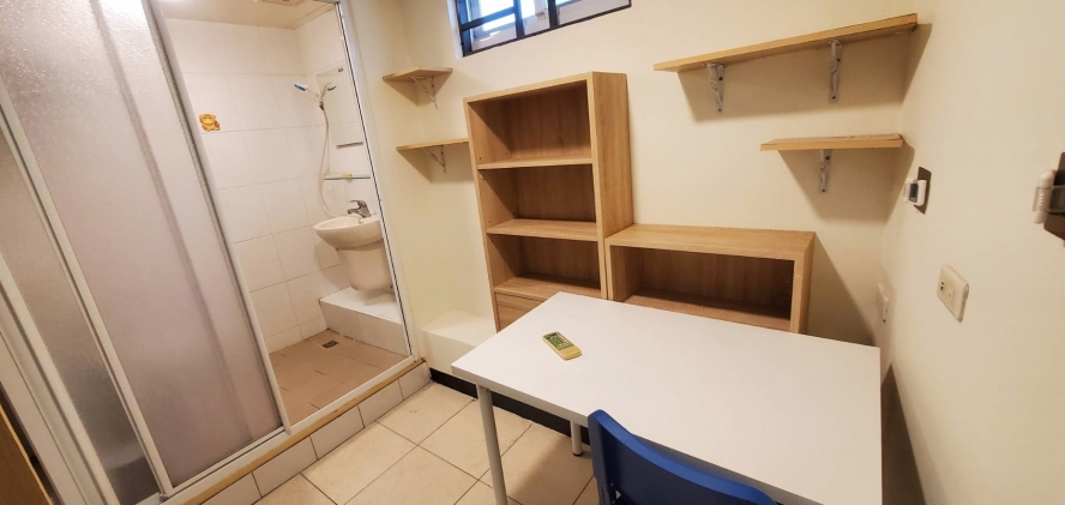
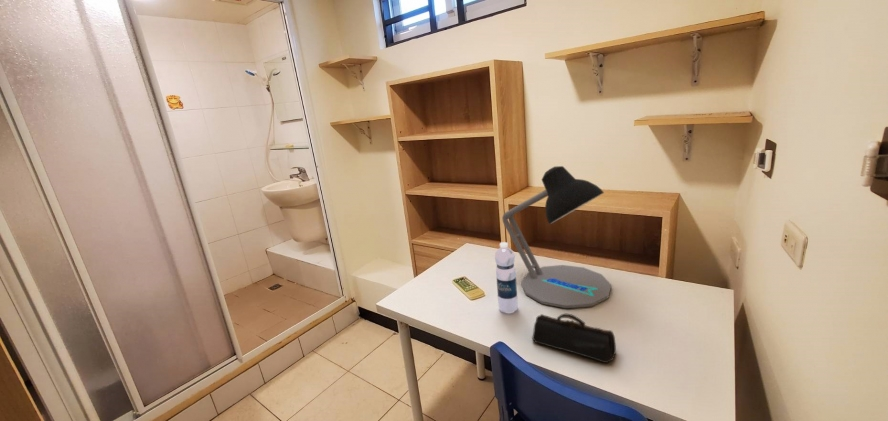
+ water bottle (506, 277)
+ pencil case (572, 330)
+ desk lamp (550, 223)
